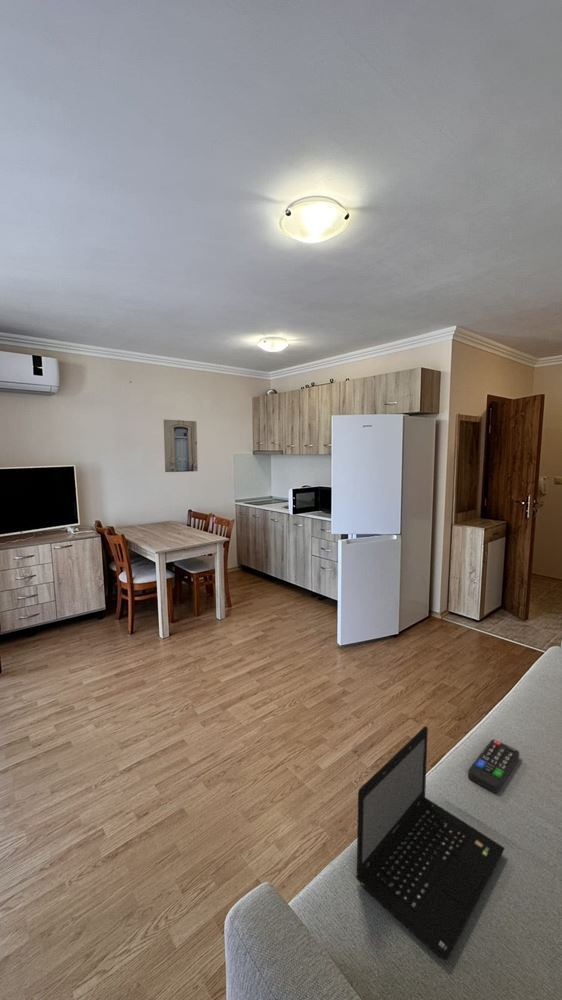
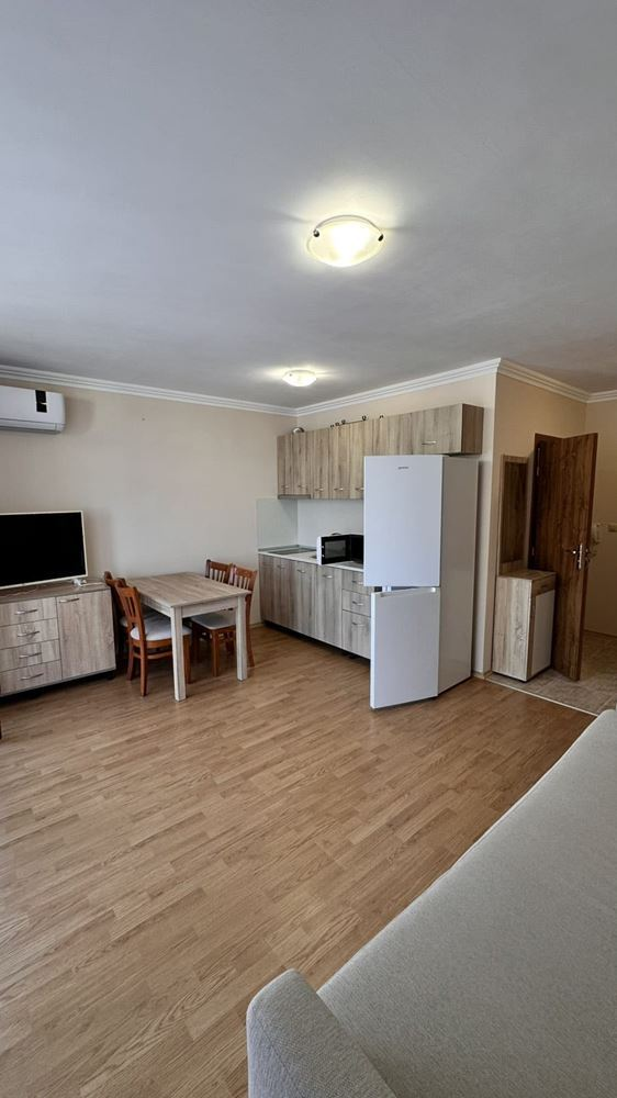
- wall art (181, 446)
- laptop (434, 823)
- remote control (494, 763)
